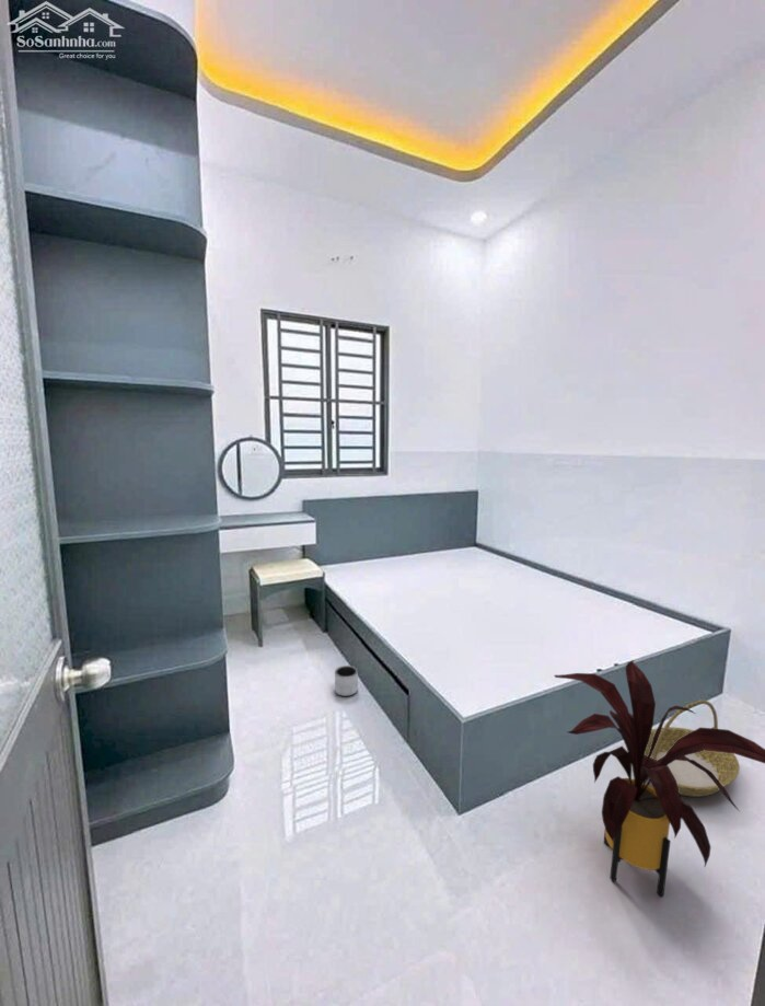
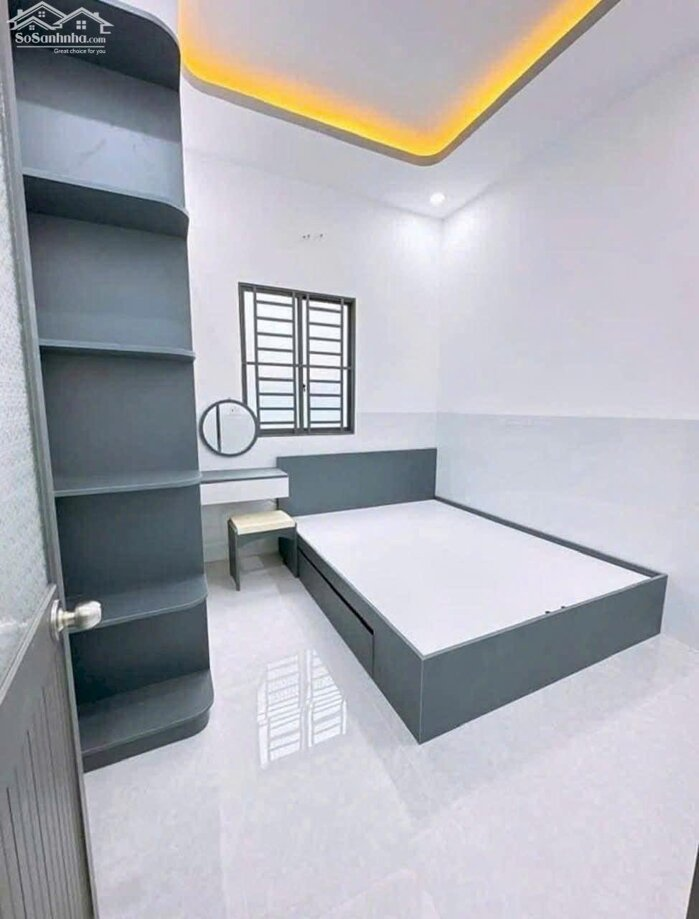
- planter (346, 680)
- house plant (630, 779)
- basket (685, 735)
